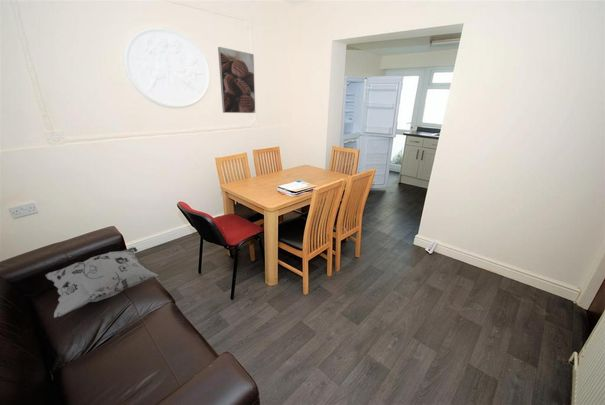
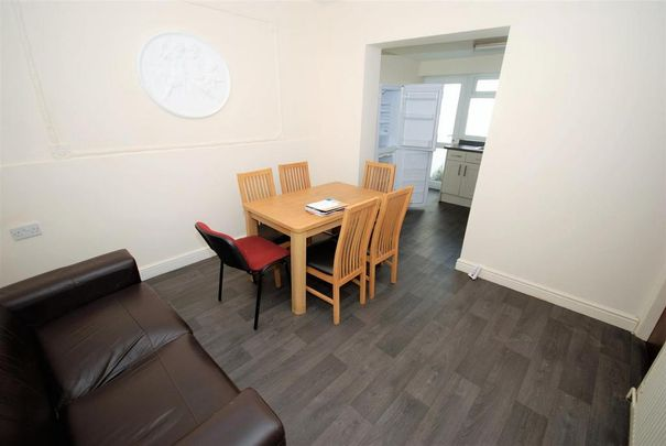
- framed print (238, 83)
- decorative pillow (102, 275)
